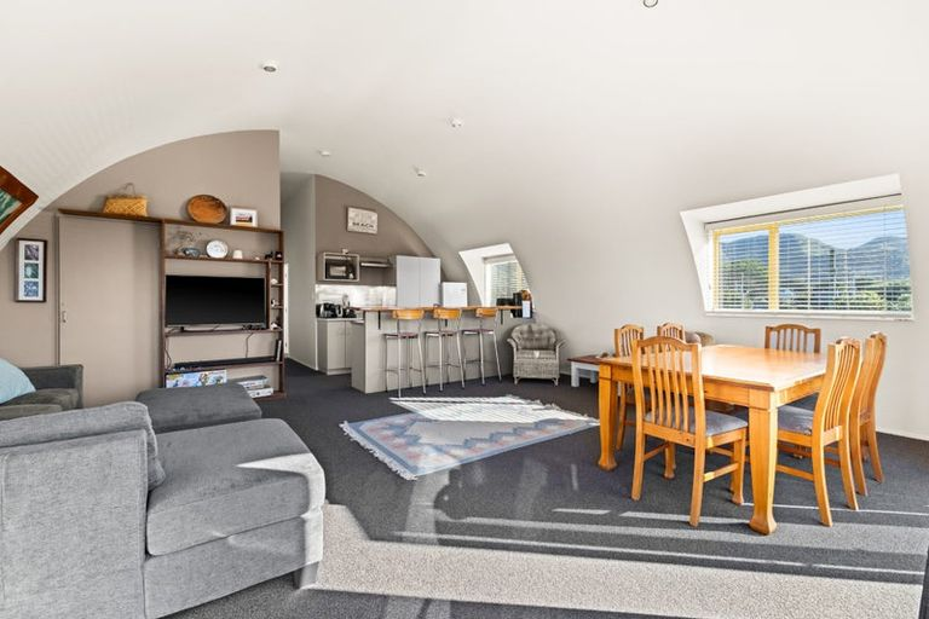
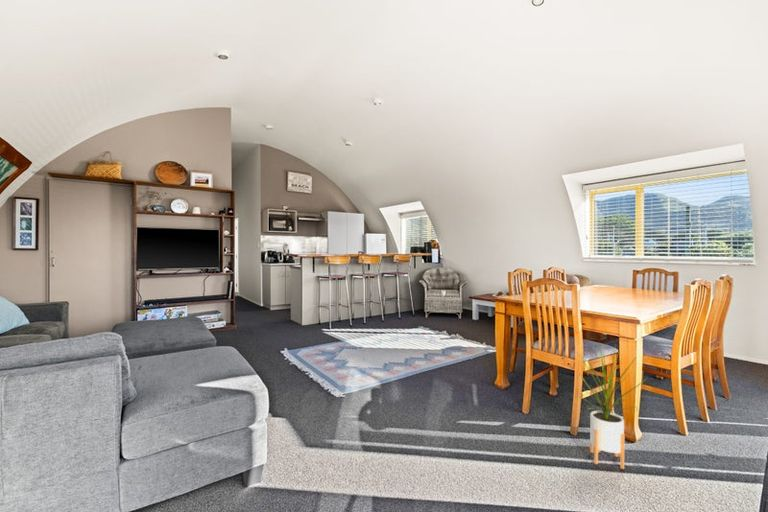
+ house plant (605, 402)
